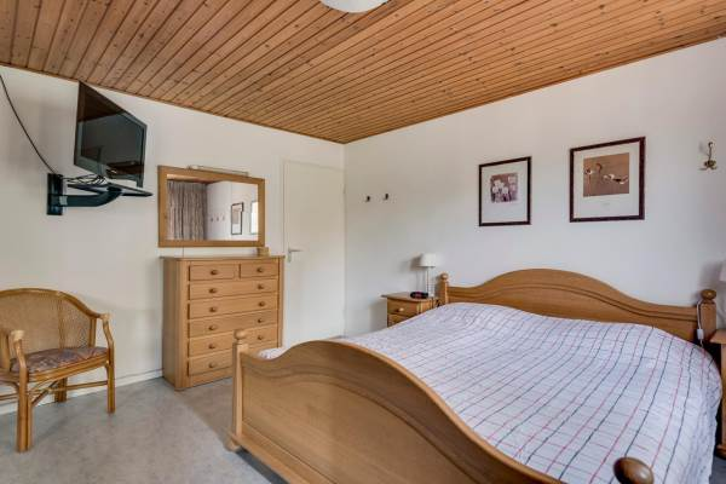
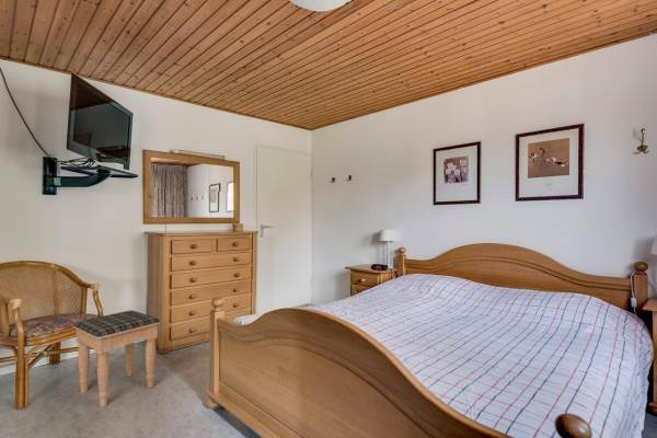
+ footstool (115, 347)
